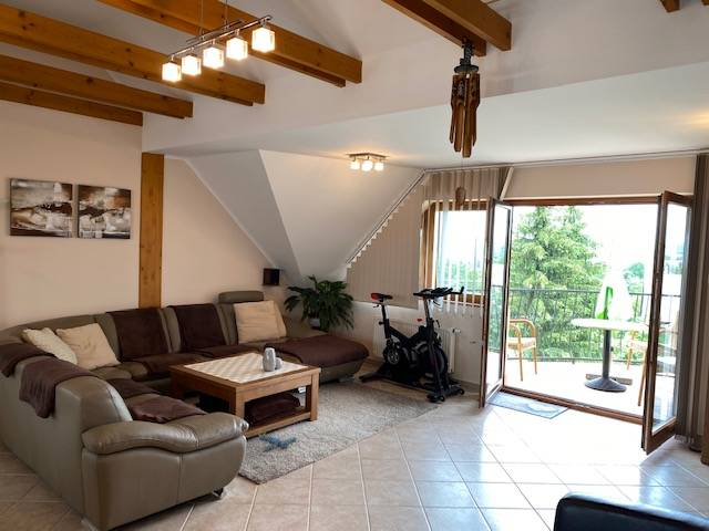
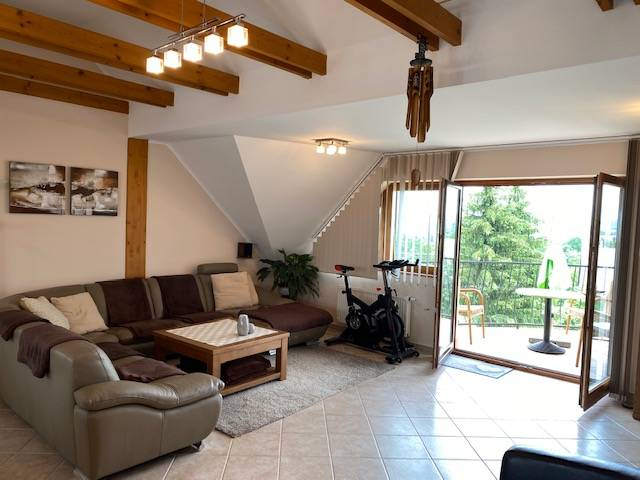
- plush toy (274, 439)
